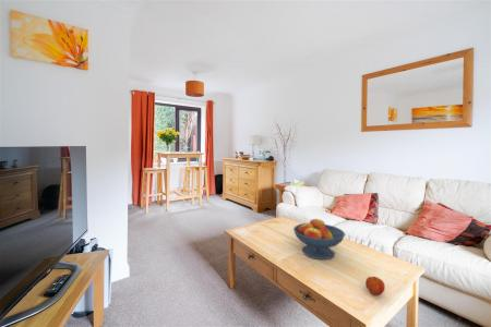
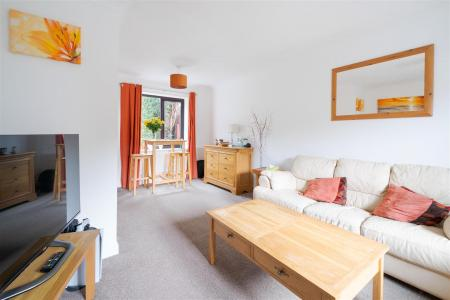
- apple (374, 286)
- fruit bowl (318, 237)
